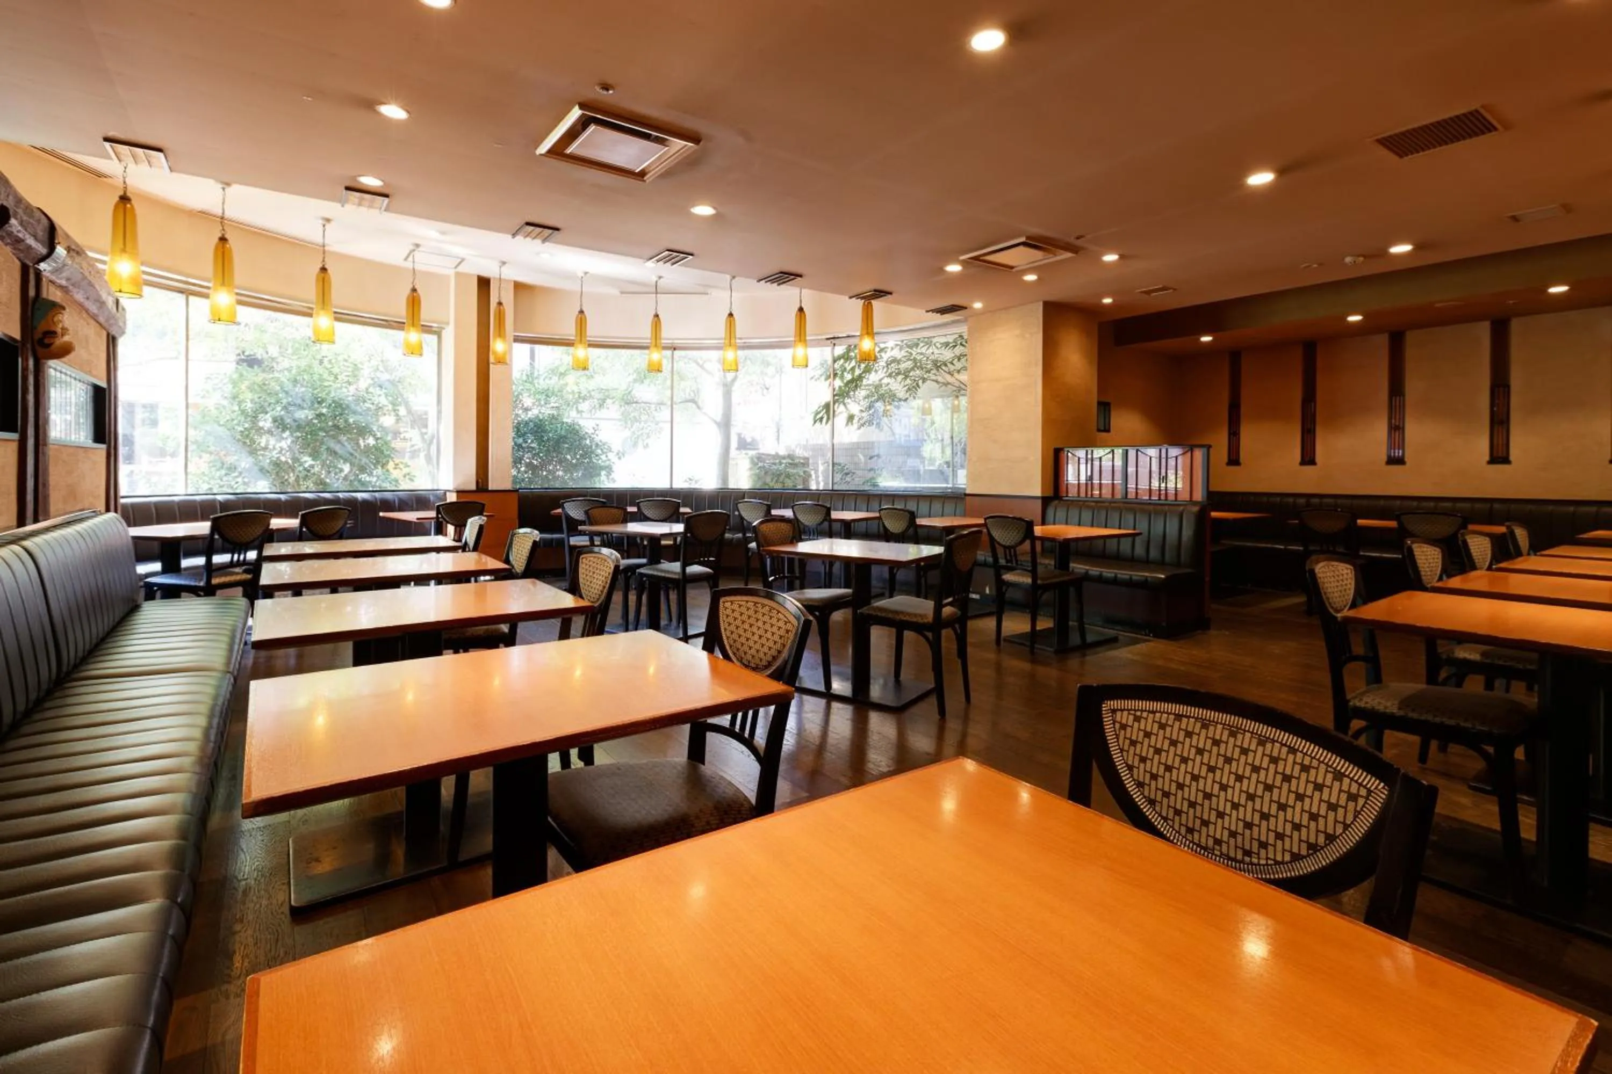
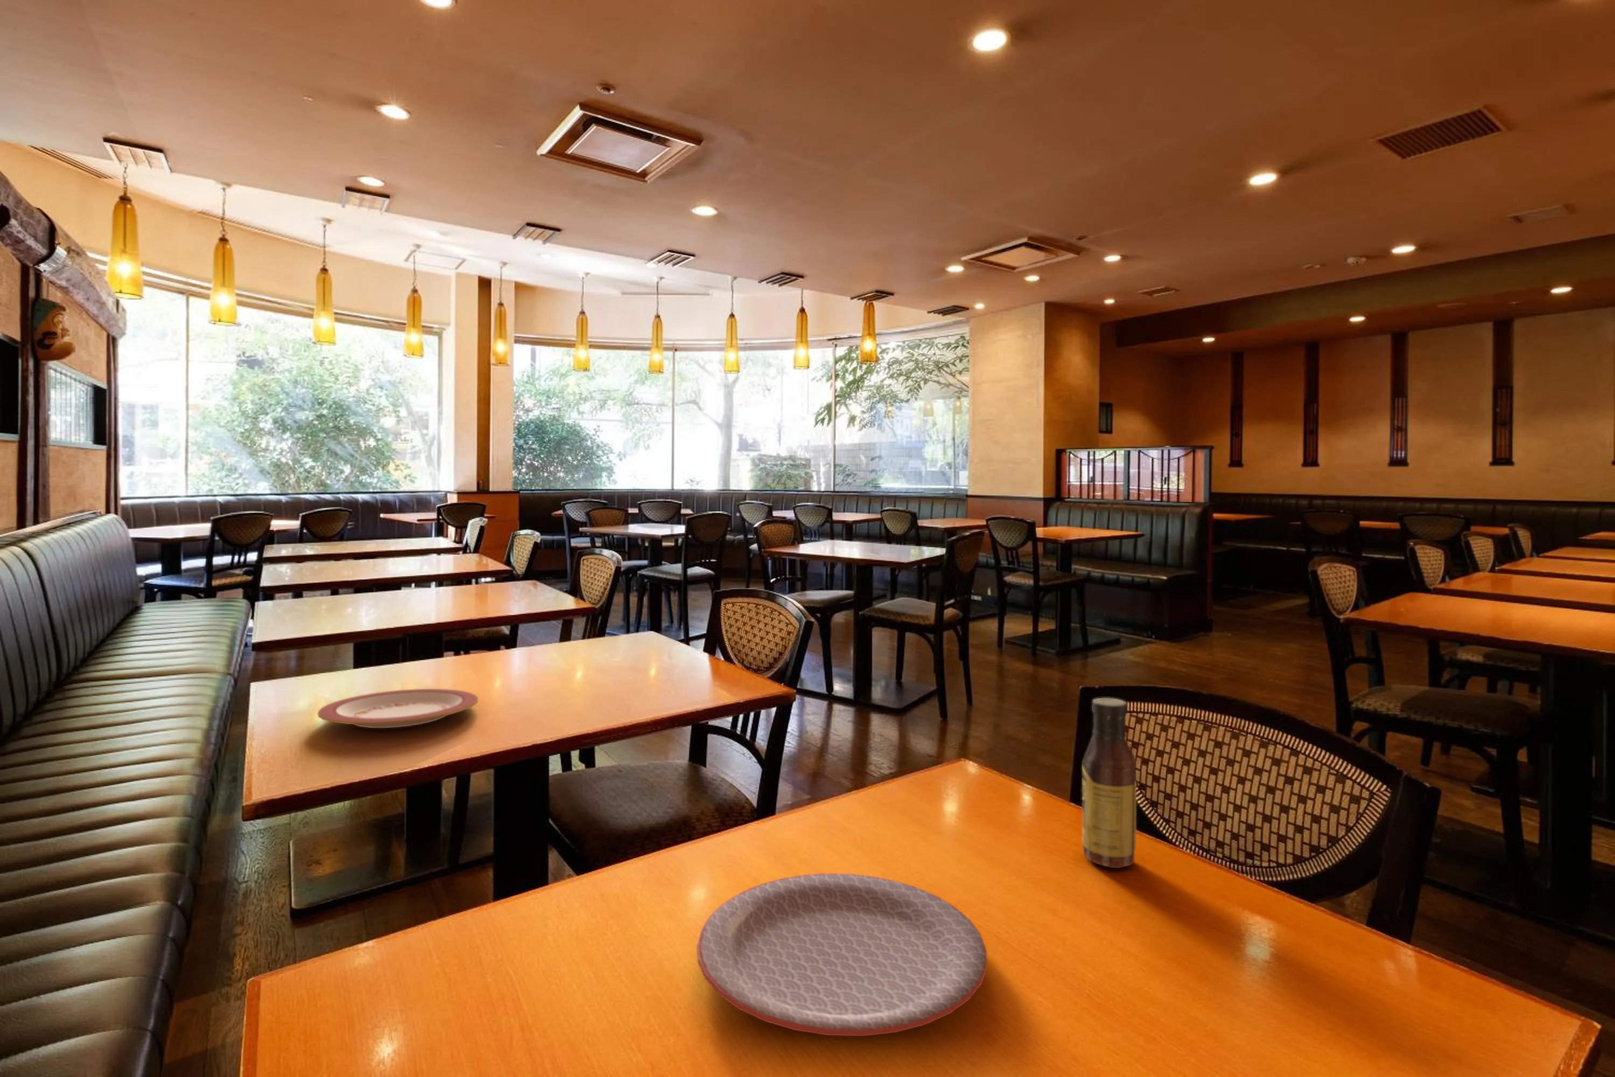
+ plate (840, 948)
+ sauce bottle (1109, 780)
+ plate (401, 709)
